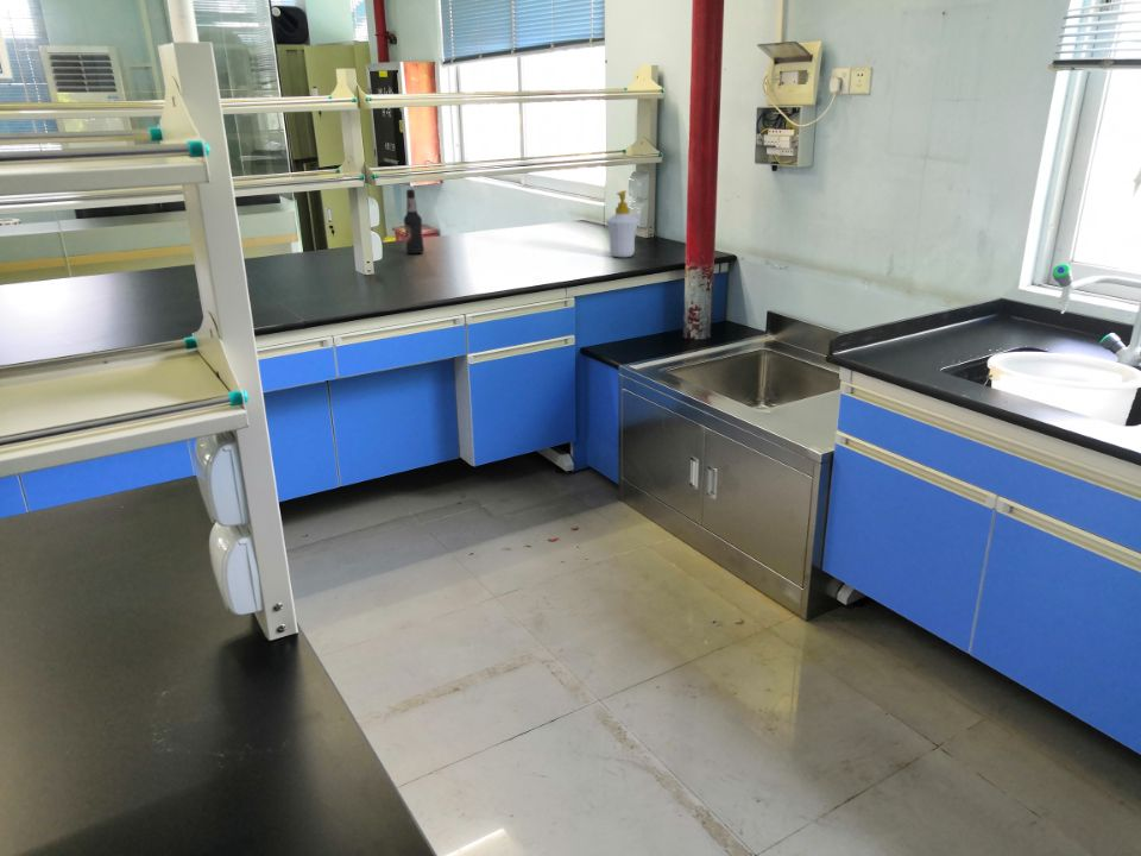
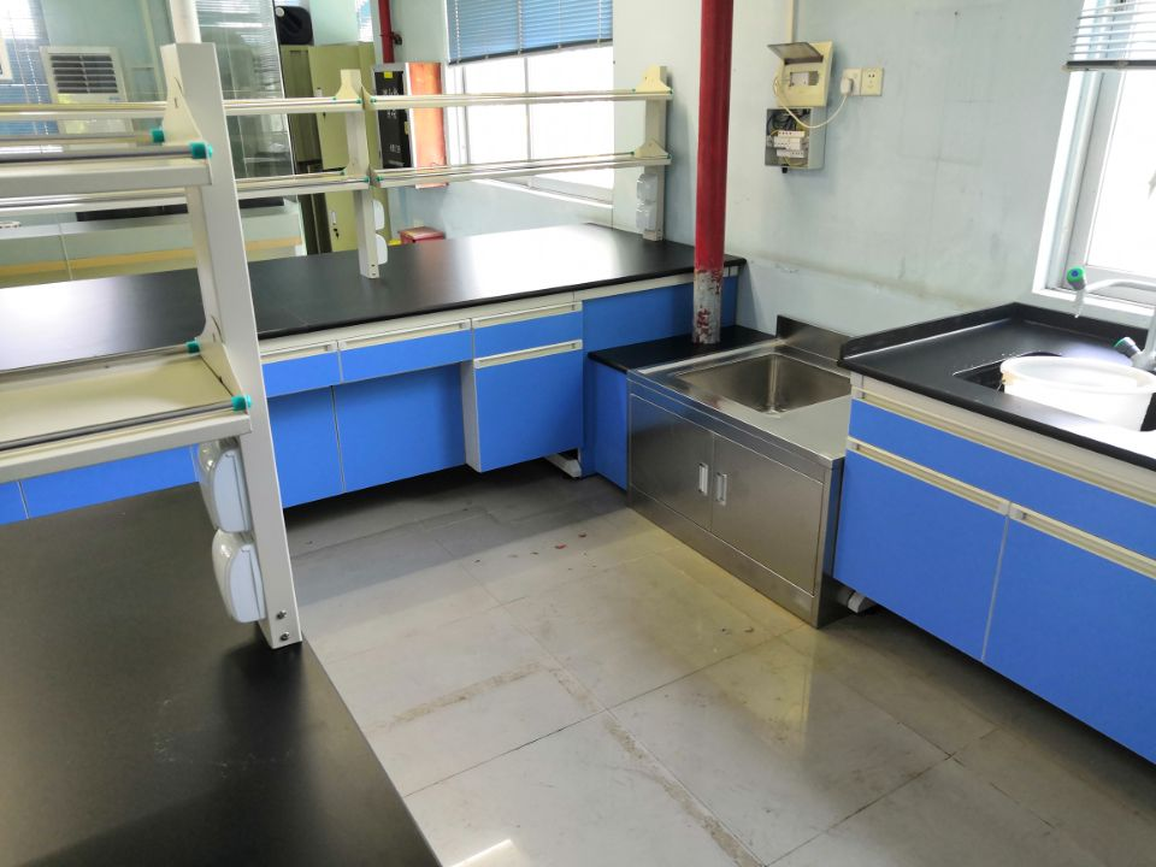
- bottle (412, 221)
- soap bottle (622, 224)
